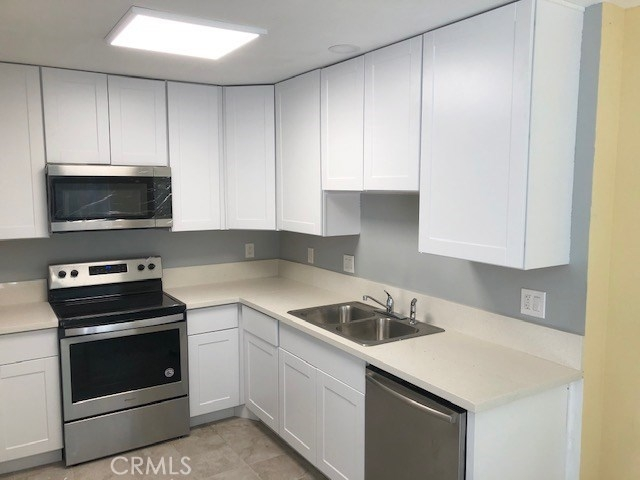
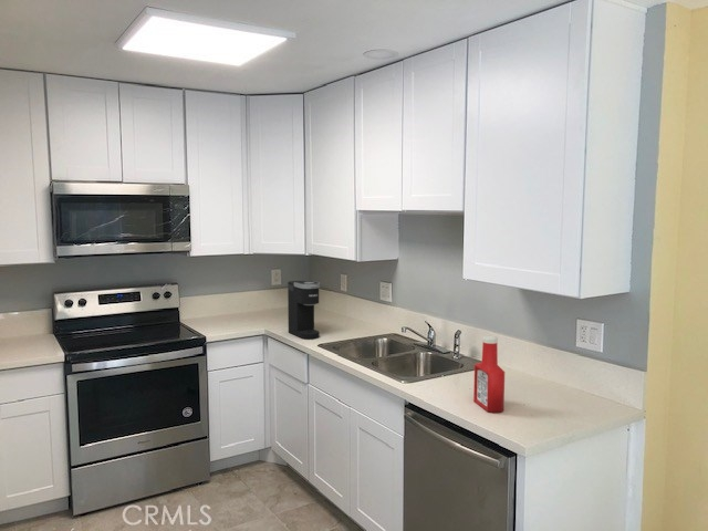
+ coffee maker (303, 308)
+ soap bottle (489, 372)
